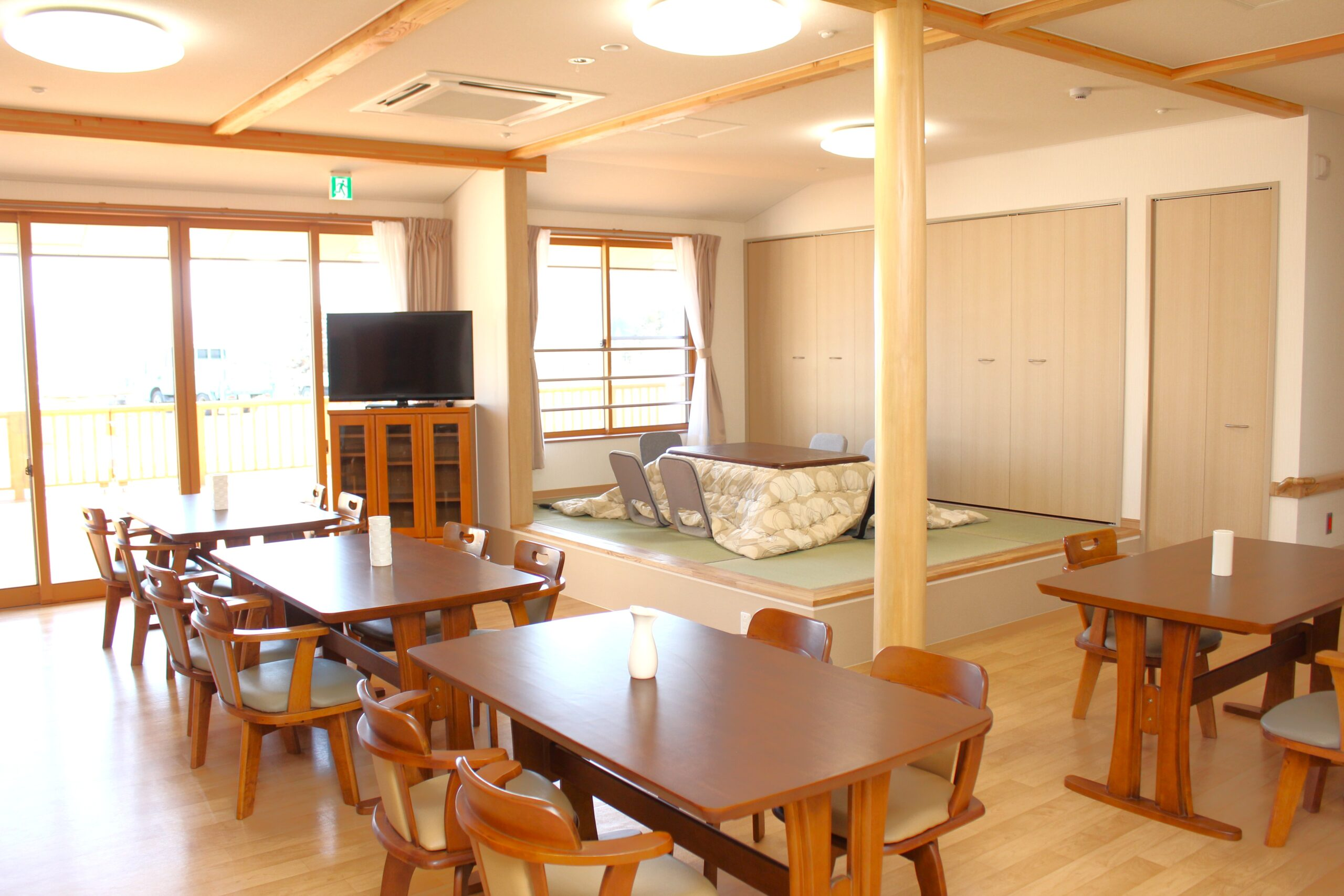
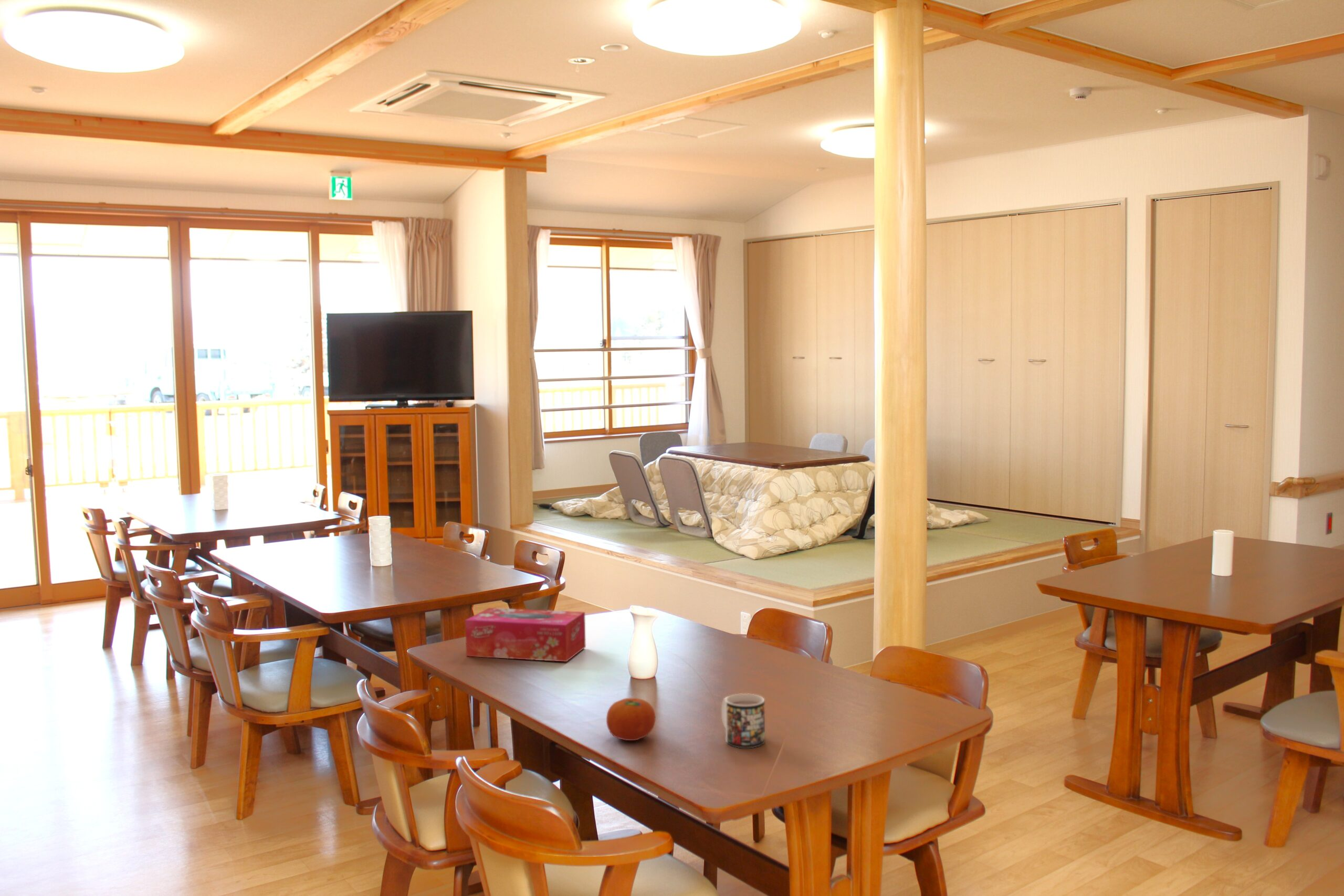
+ mug (739, 718)
+ fruit (631, 719)
+ tissue box (526, 634)
